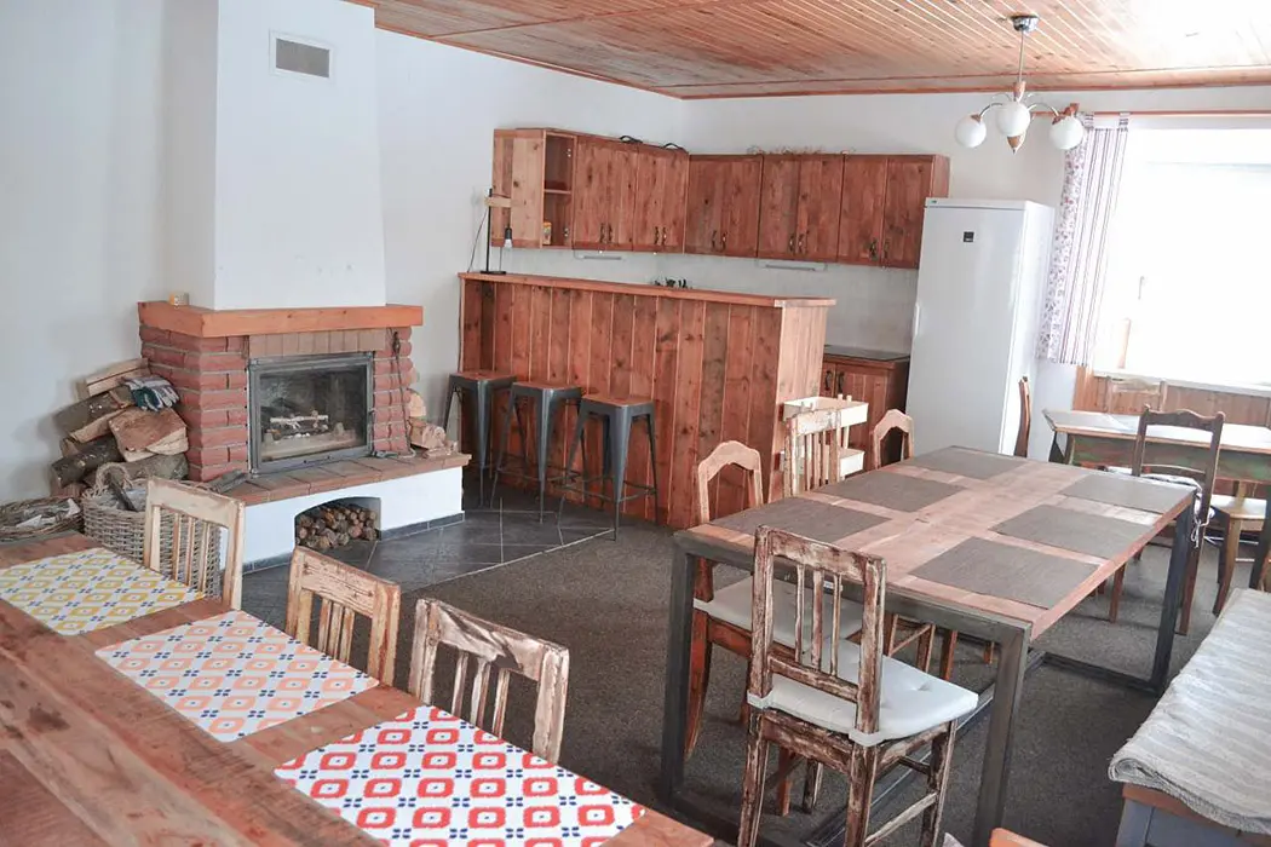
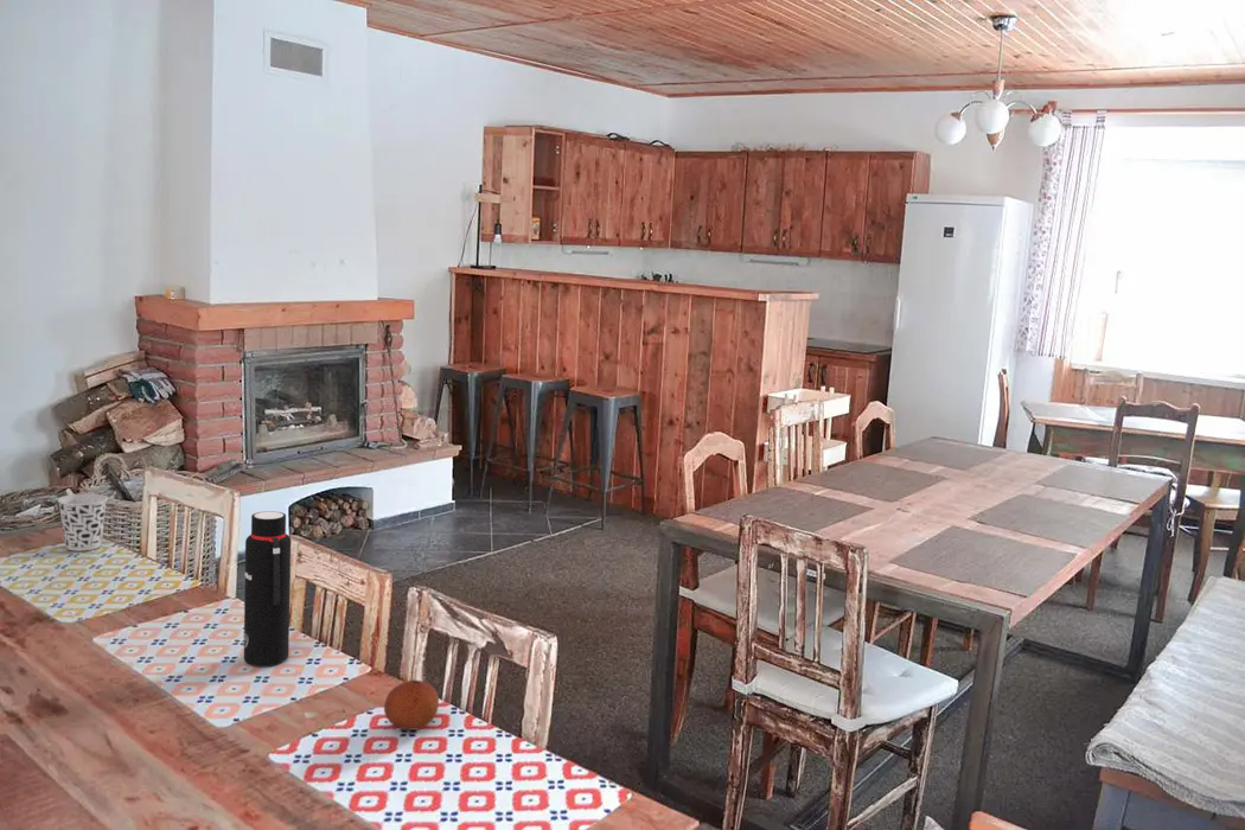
+ water bottle (268, 588)
+ cup (83, 522)
+ fruit (411, 702)
